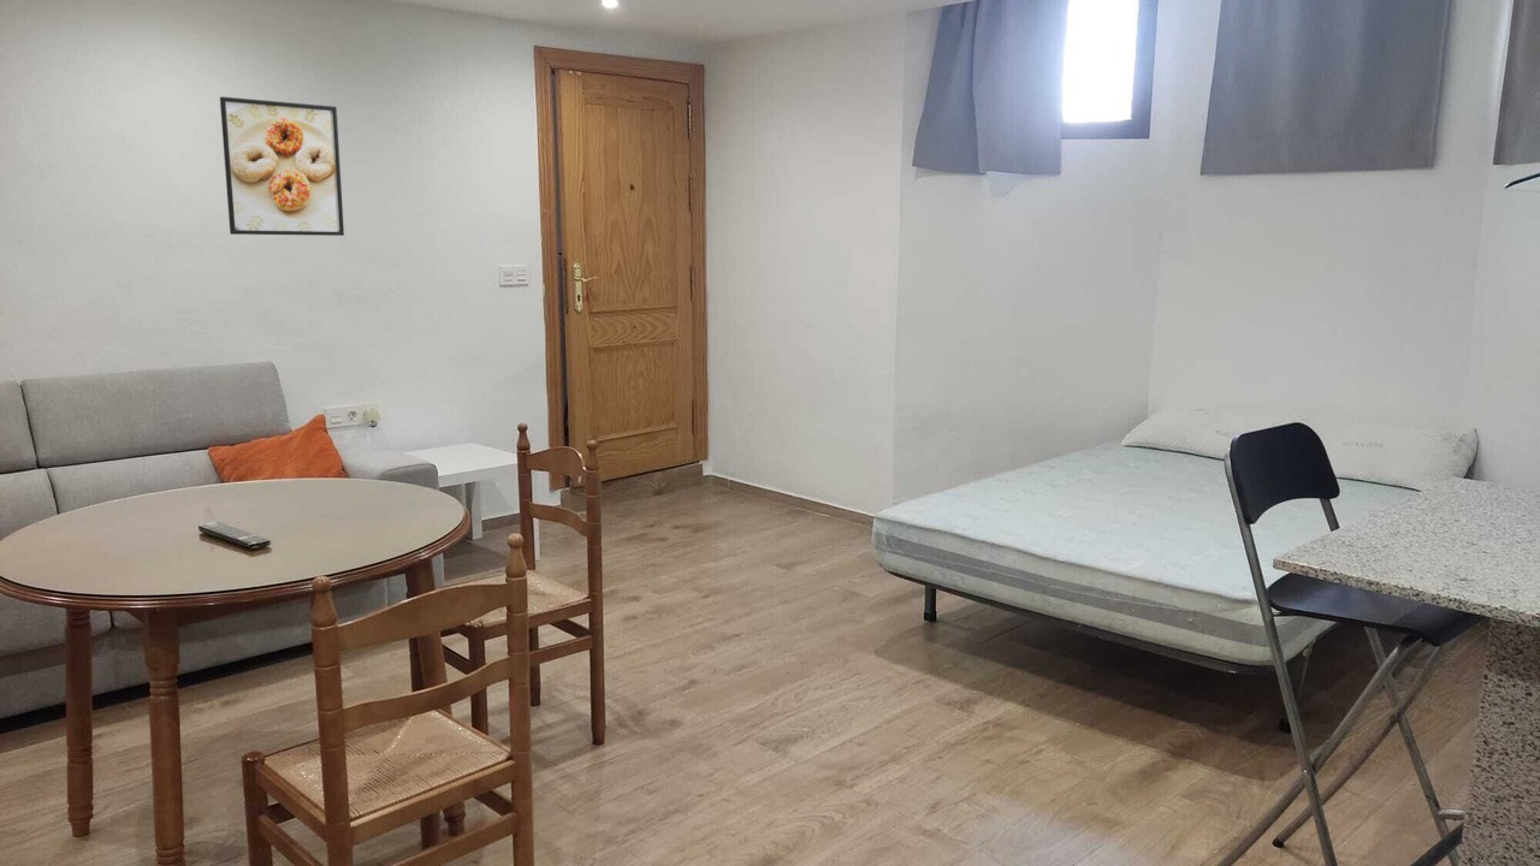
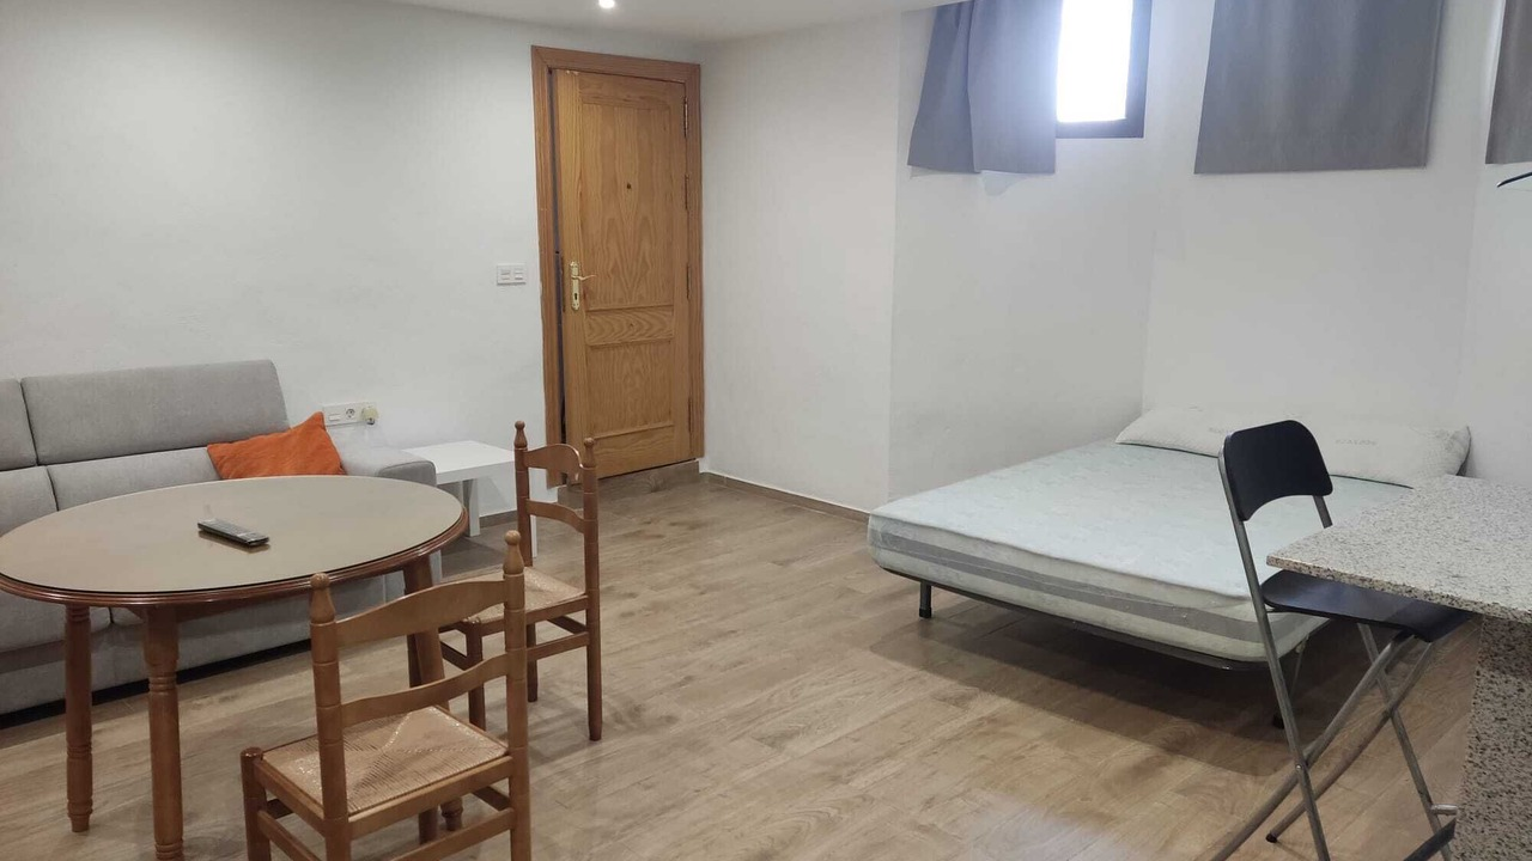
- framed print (284, 168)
